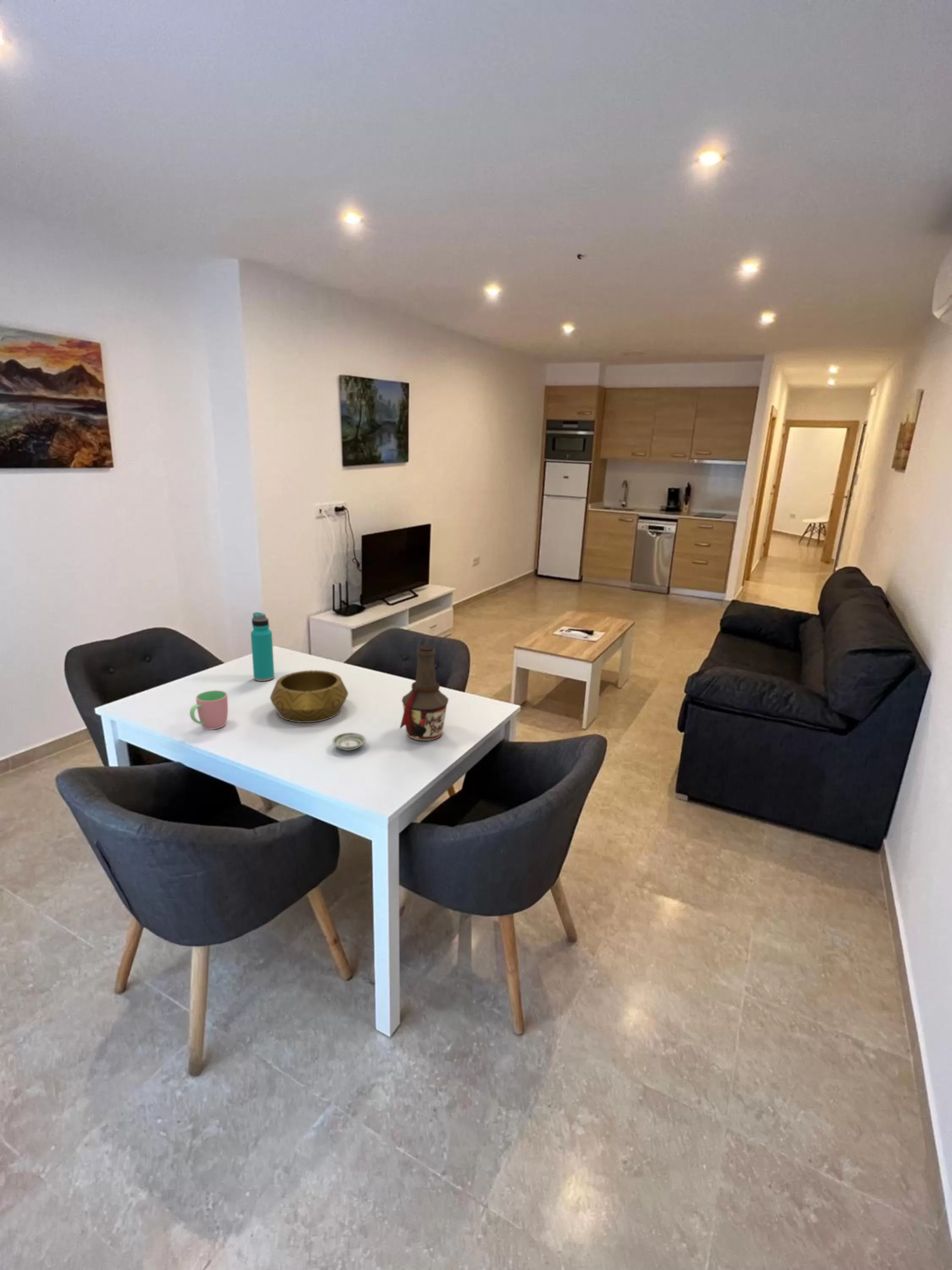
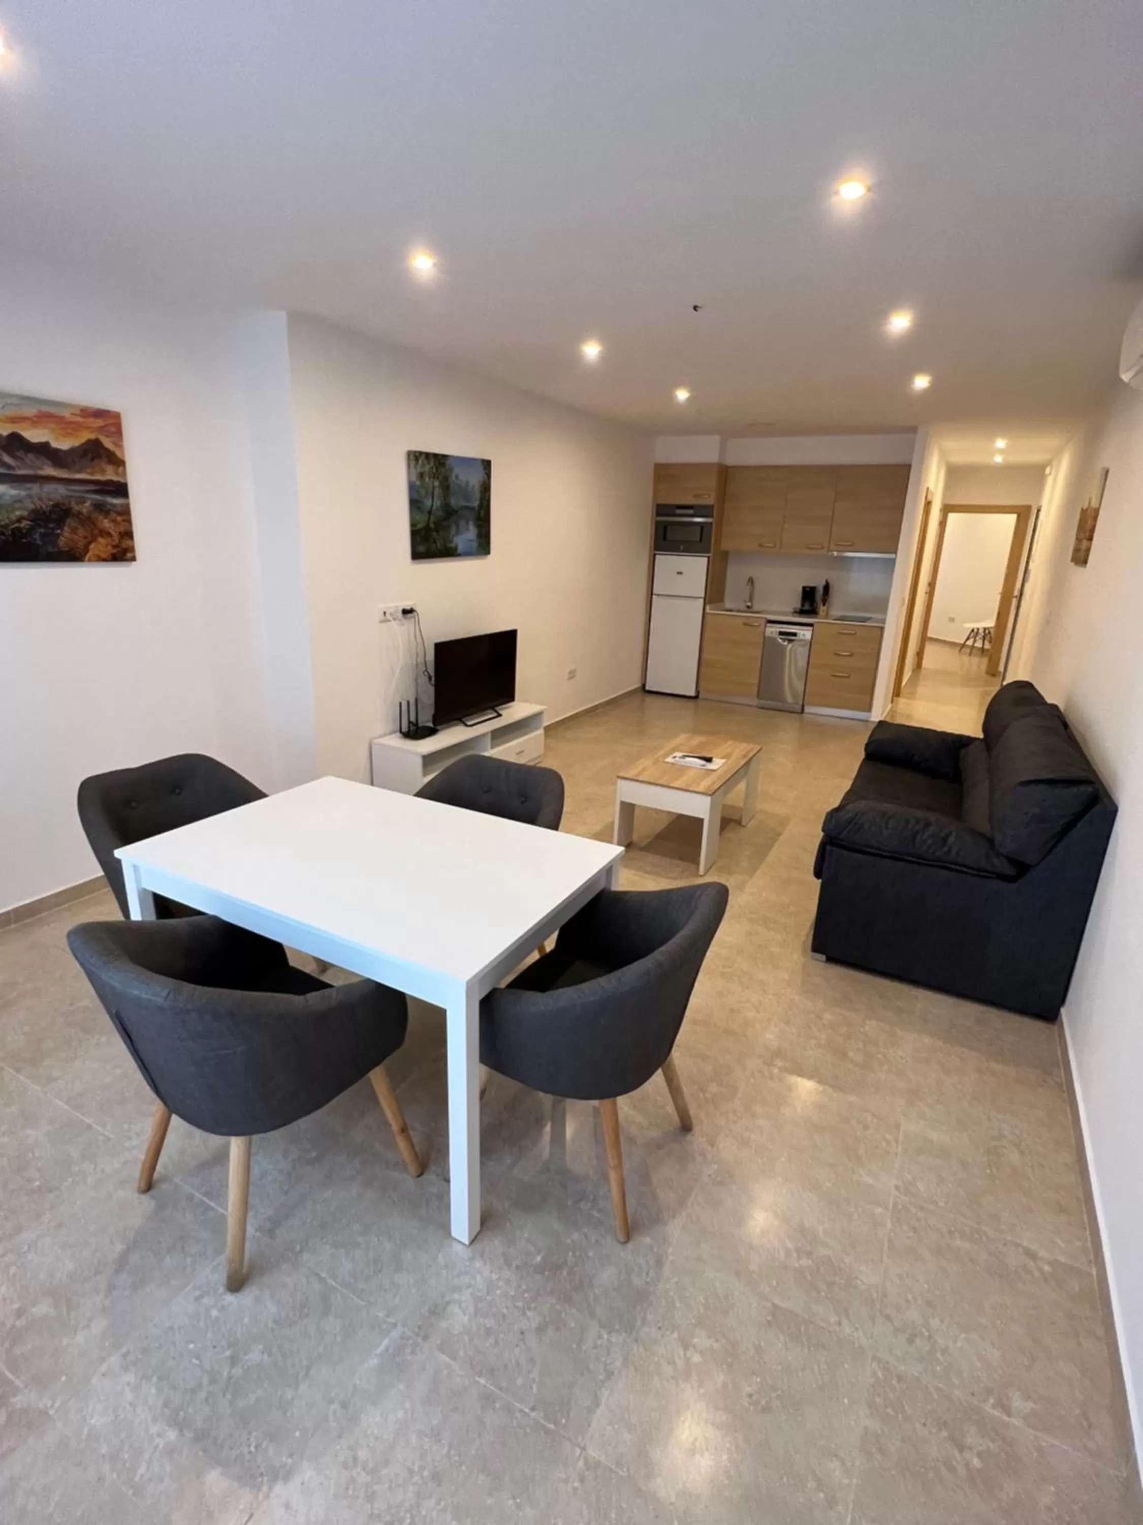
- decorative bowl (310, 695)
- bottle (424, 692)
- cup (209, 712)
- saucer (349, 743)
- water bottle (262, 646)
